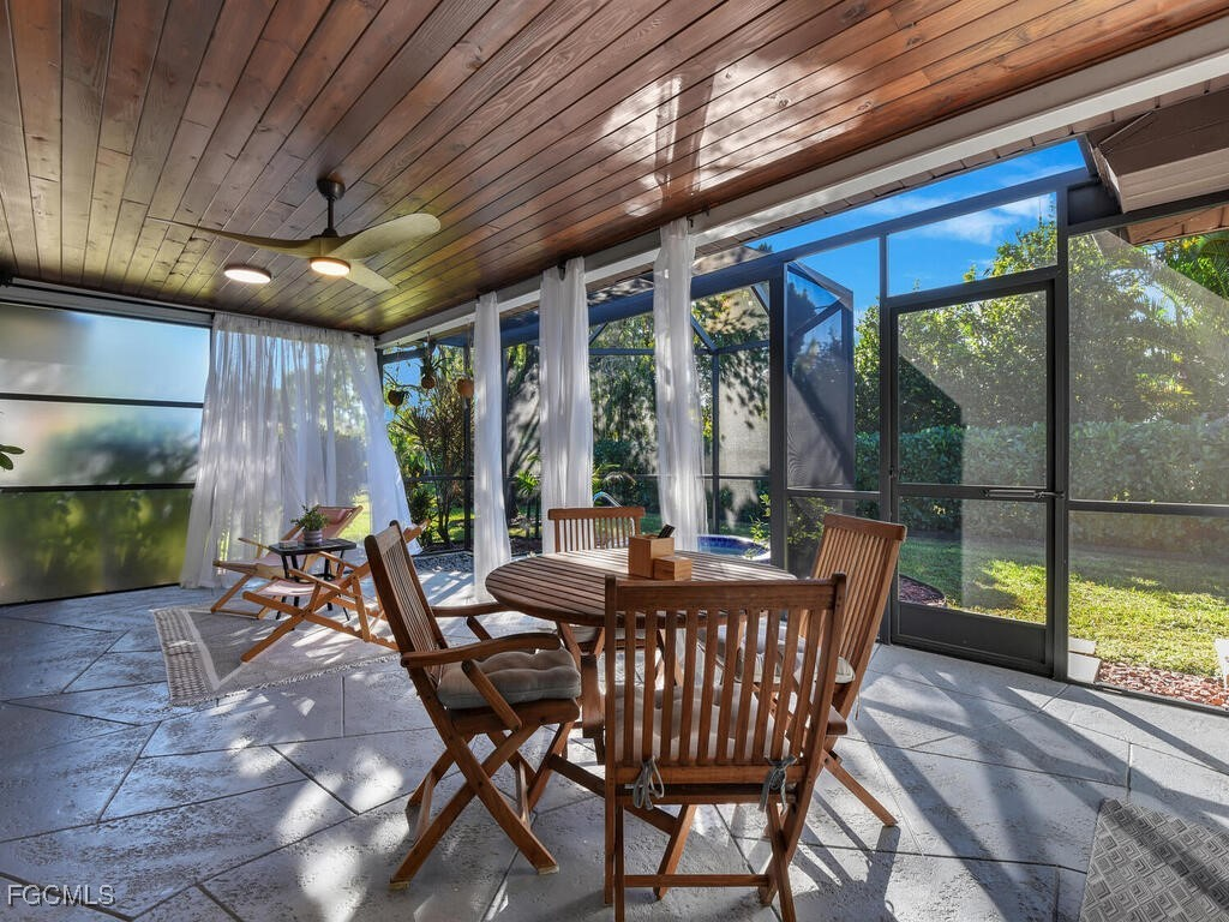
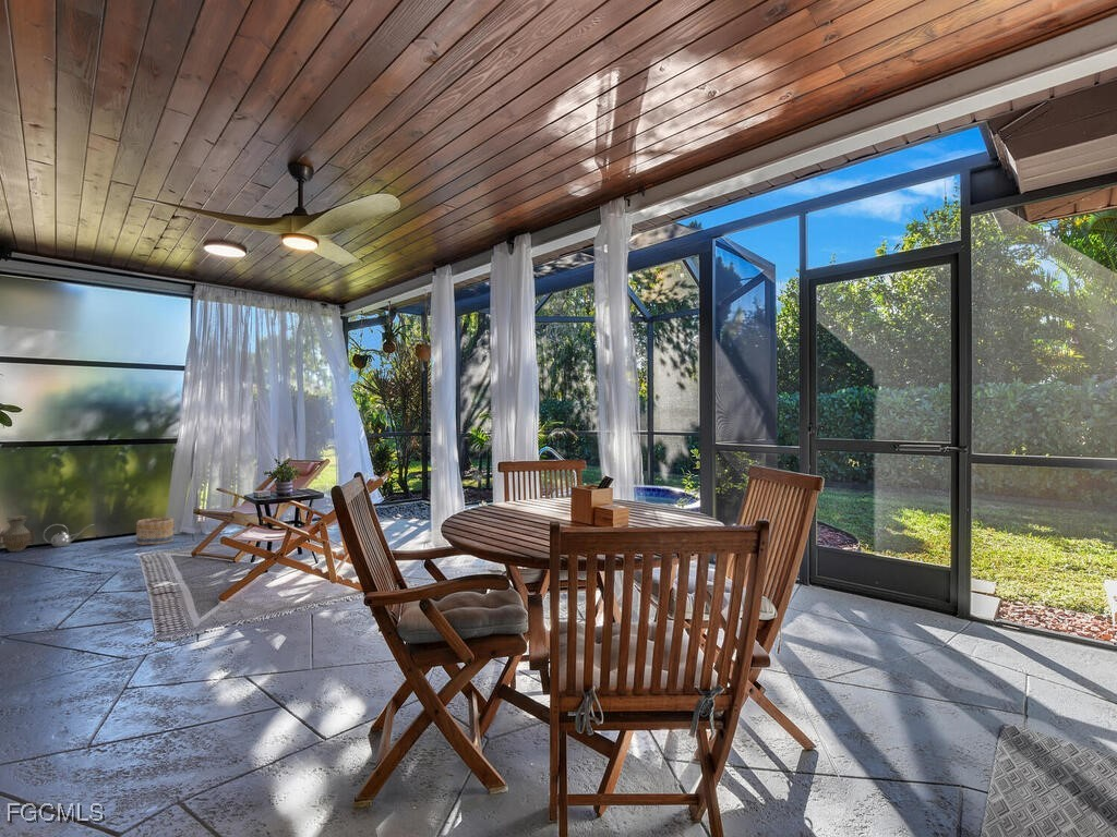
+ basket (155, 531)
+ watering can (68, 533)
+ vase (16, 532)
